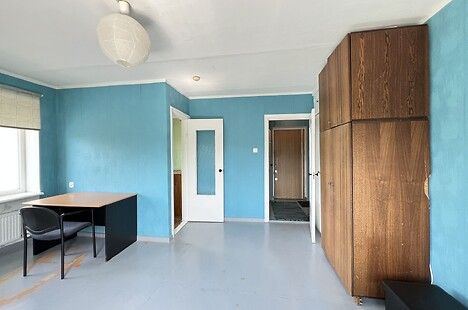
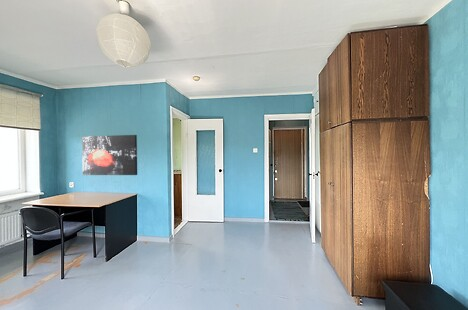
+ wall art (109, 155)
